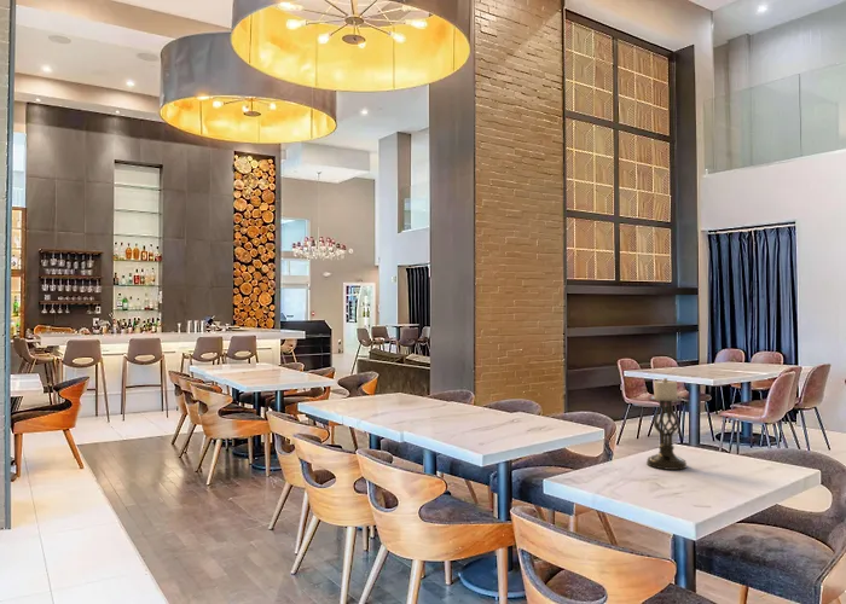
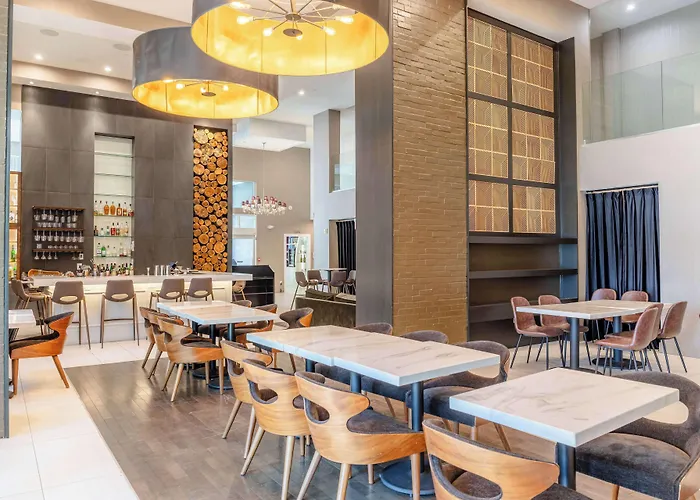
- candle holder (666, 423)
